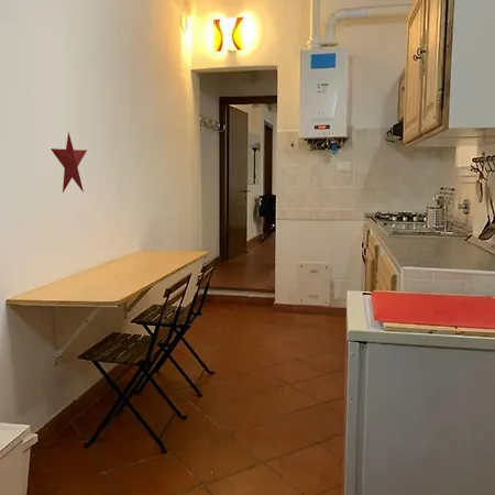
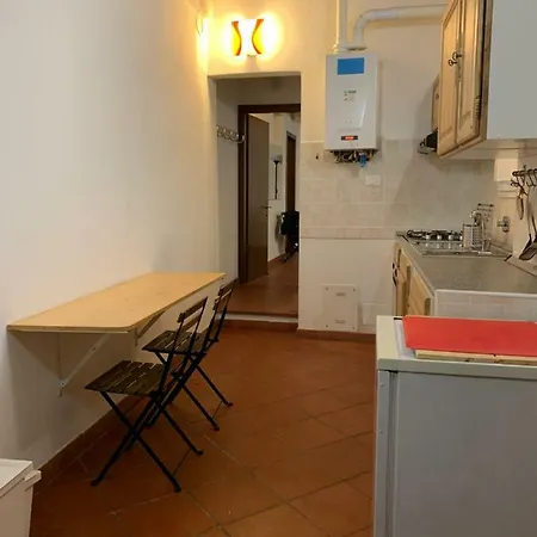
- decorative star (70, 163)
